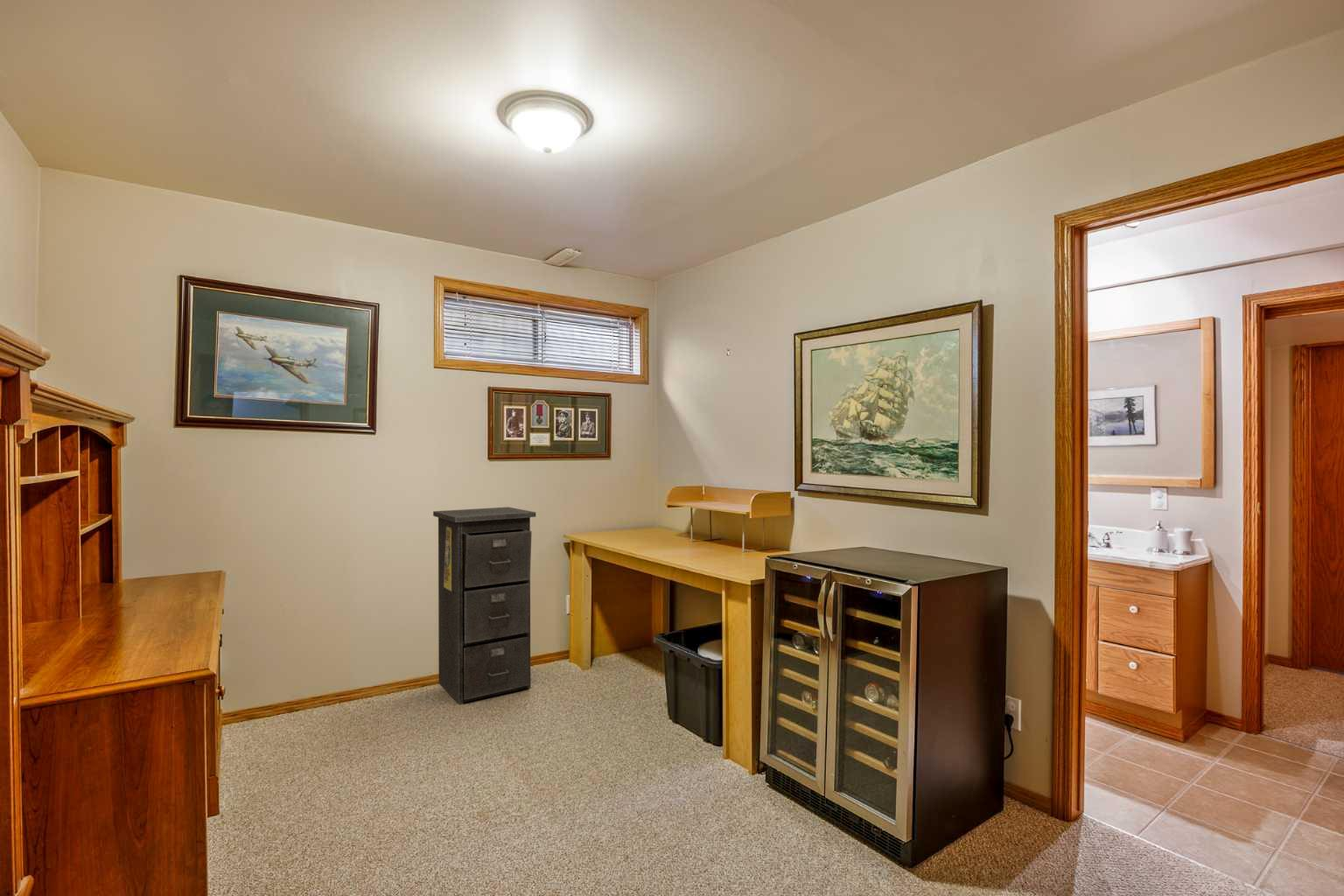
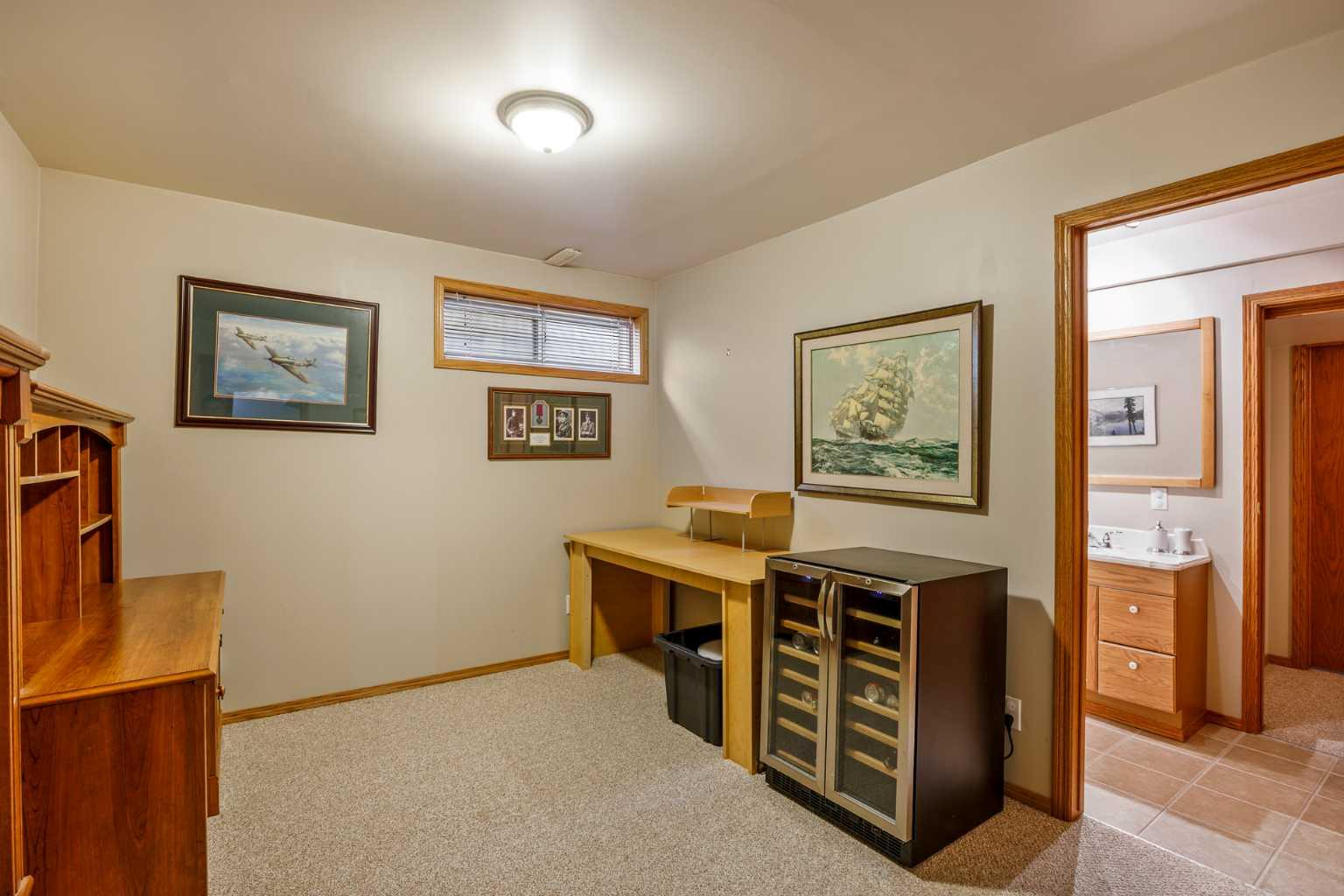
- filing cabinet (486, 599)
